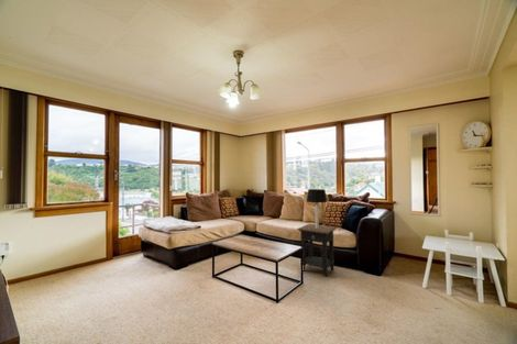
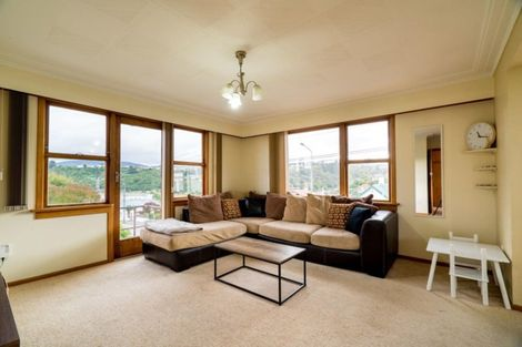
- table lamp (317, 208)
- side table (312, 248)
